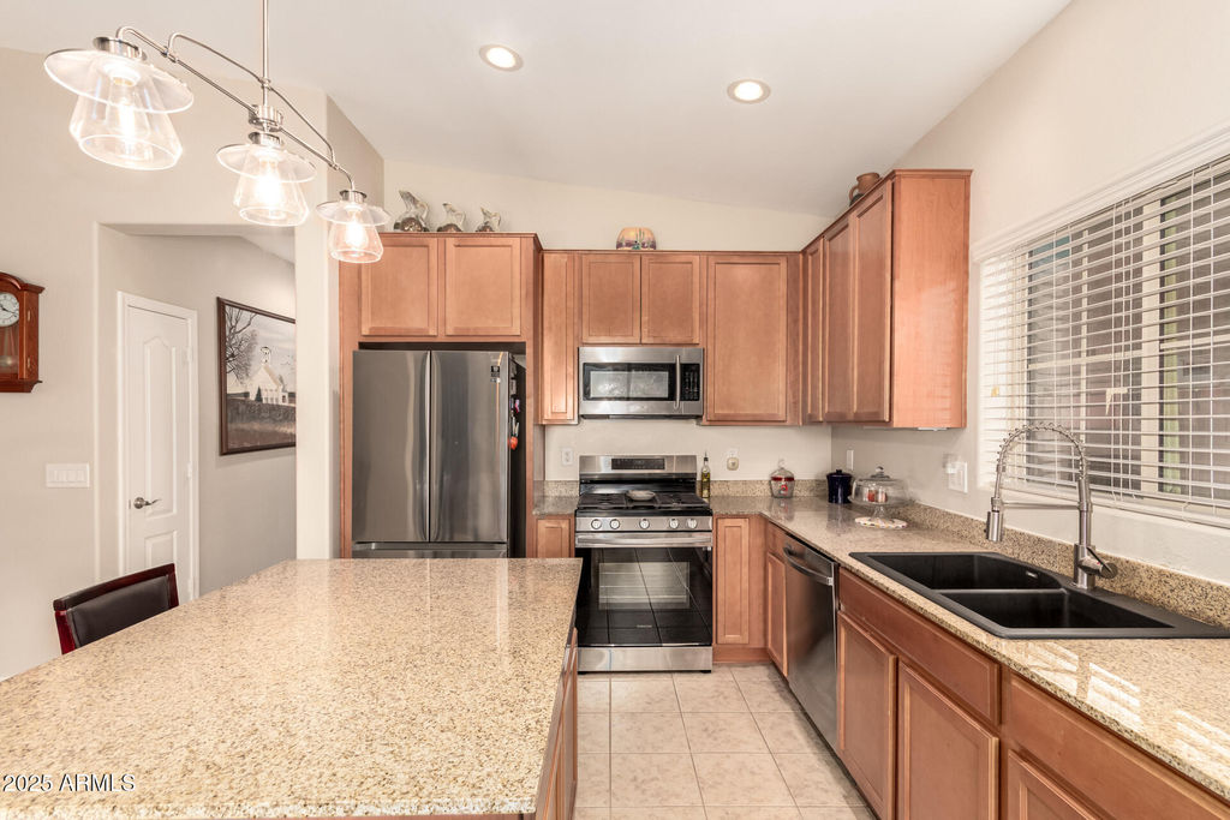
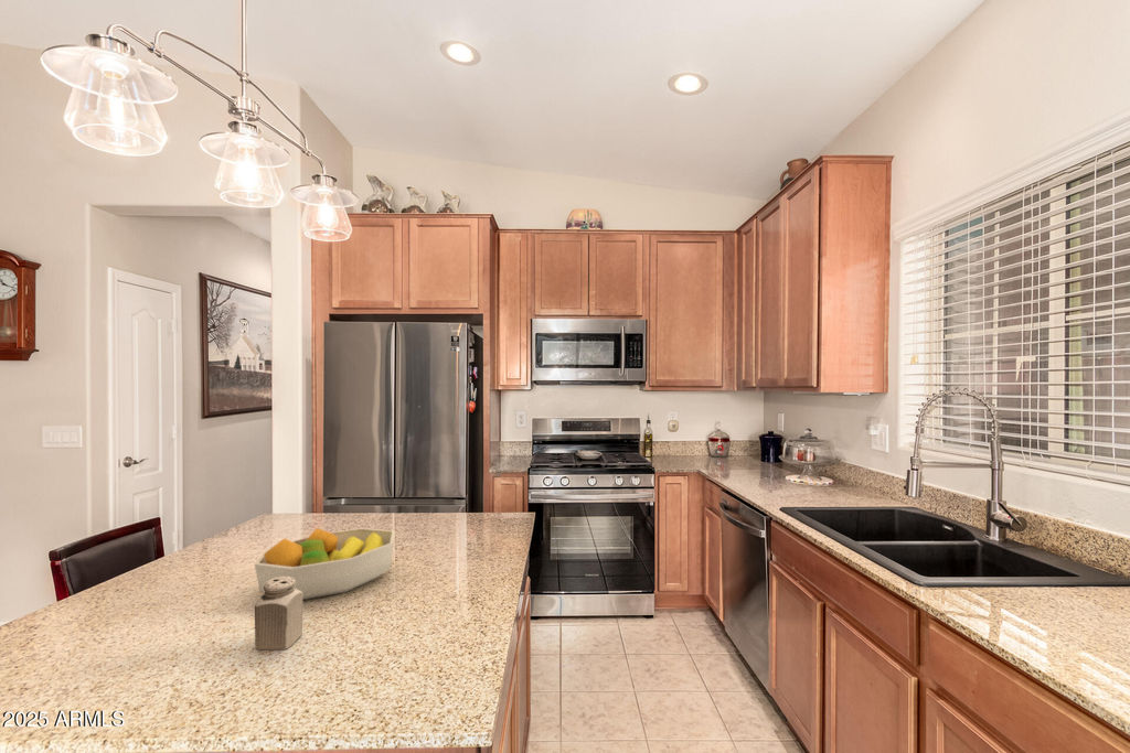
+ fruit bowl (331, 556)
+ salt shaker (279, 611)
